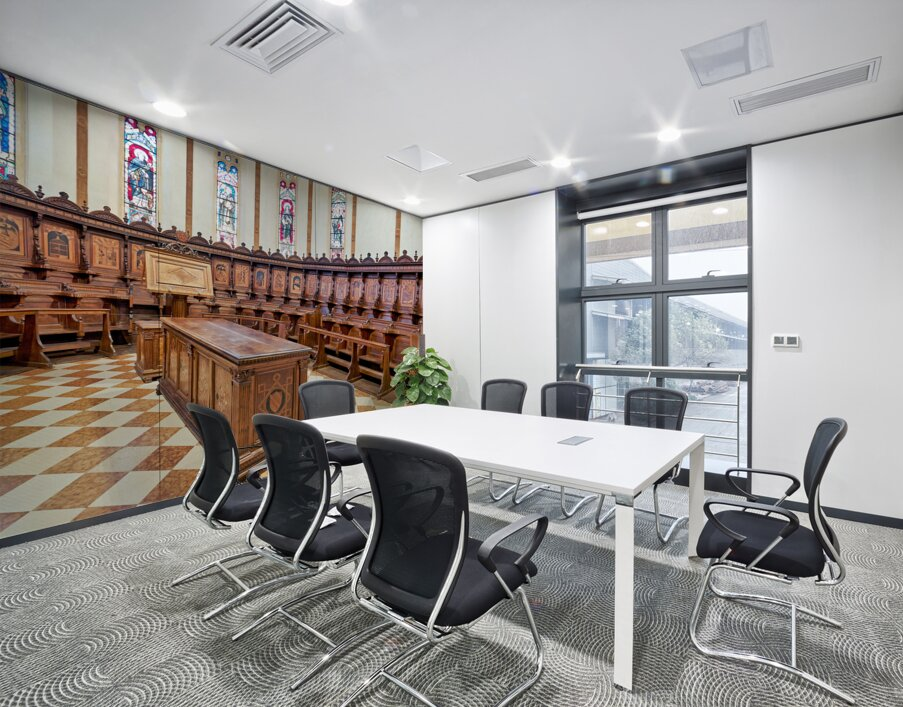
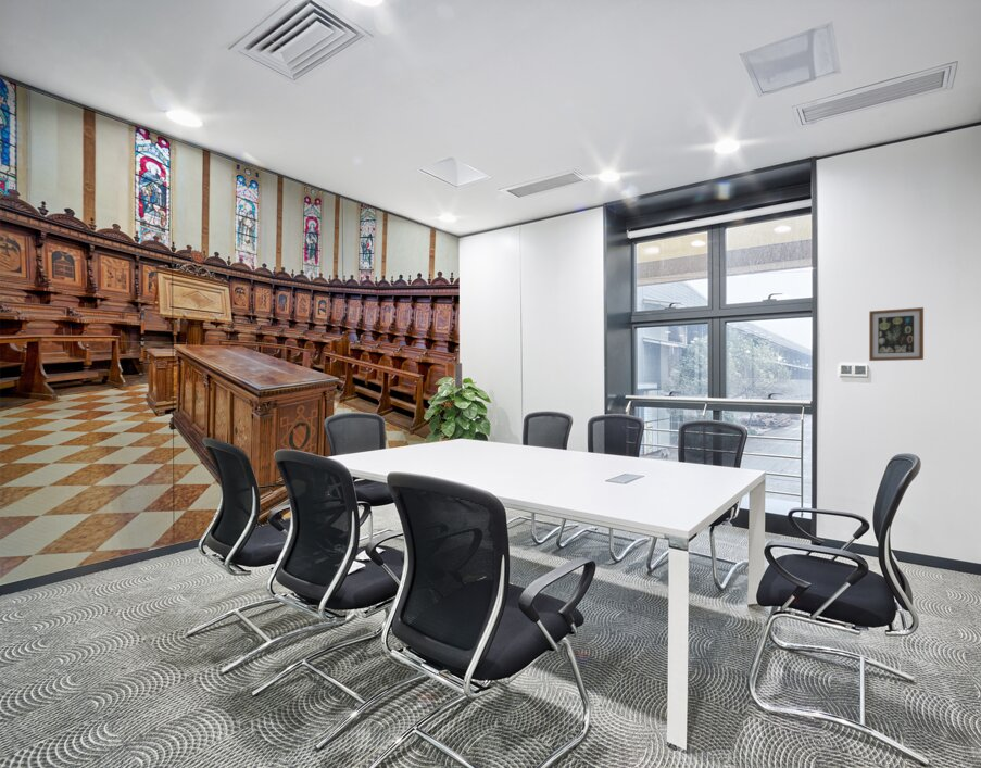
+ wall art (895, 335)
